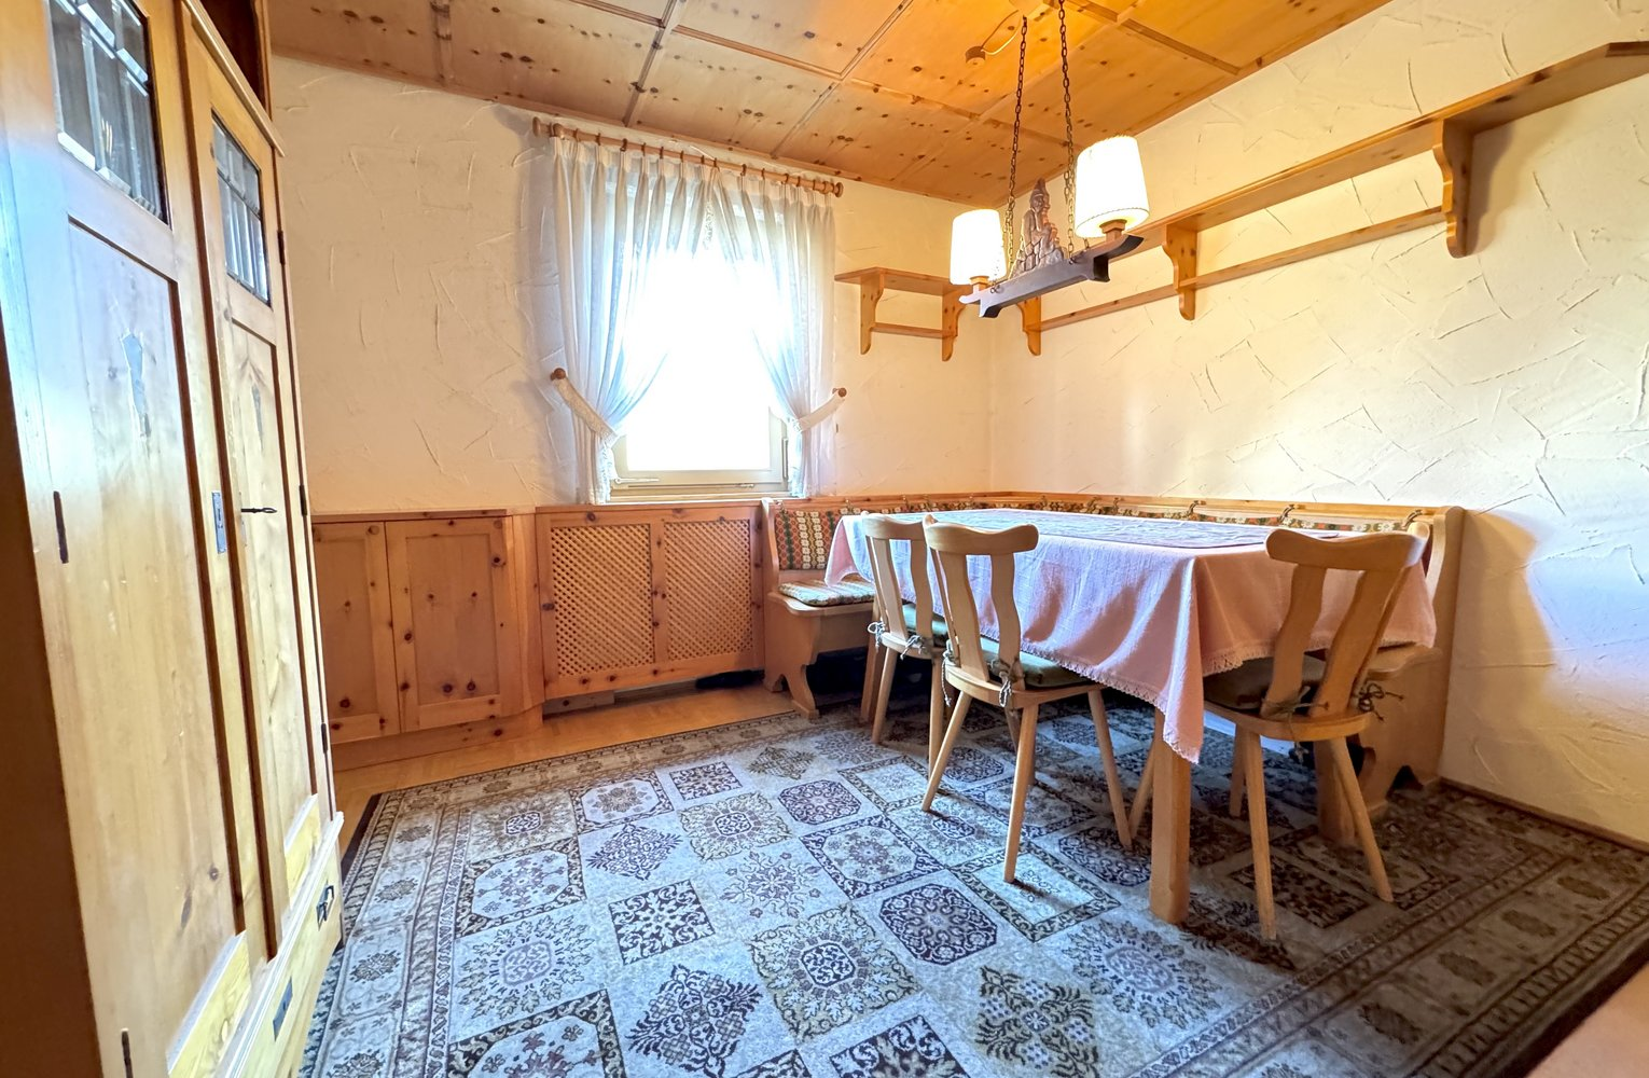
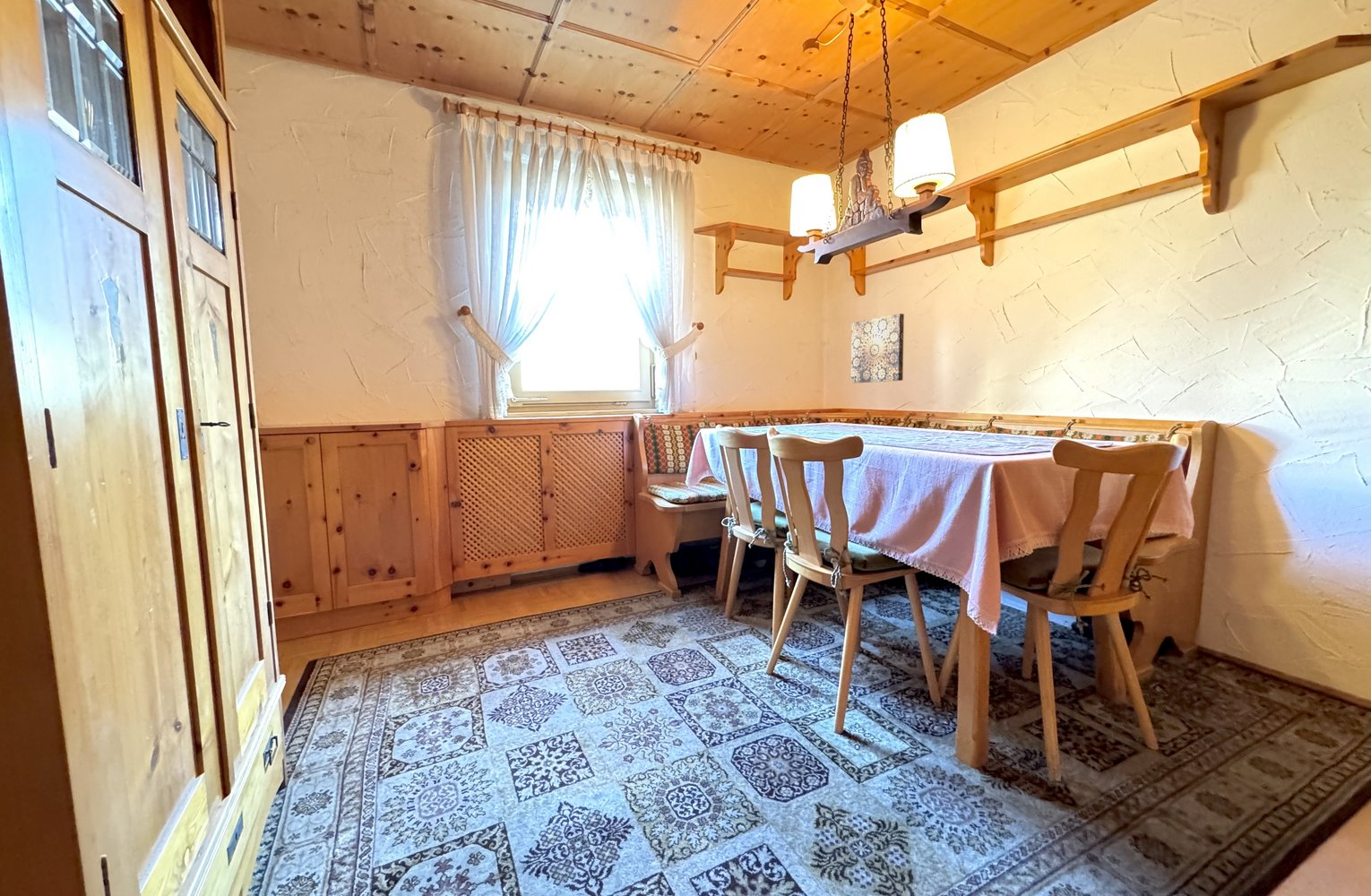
+ wall art (875, 350)
